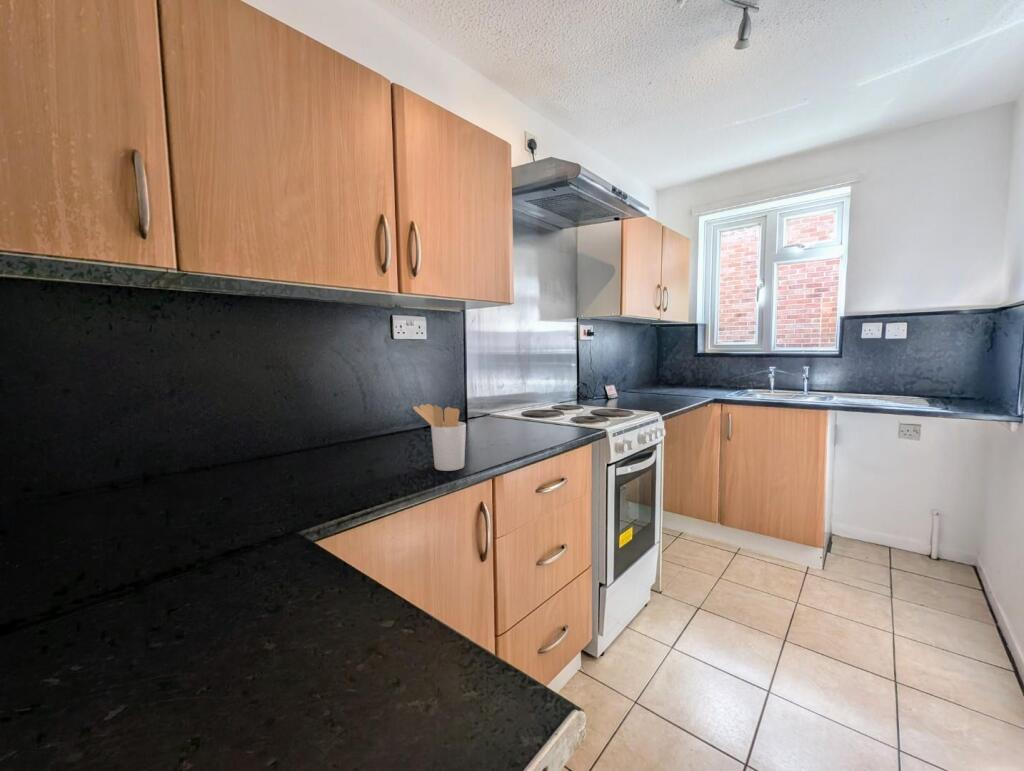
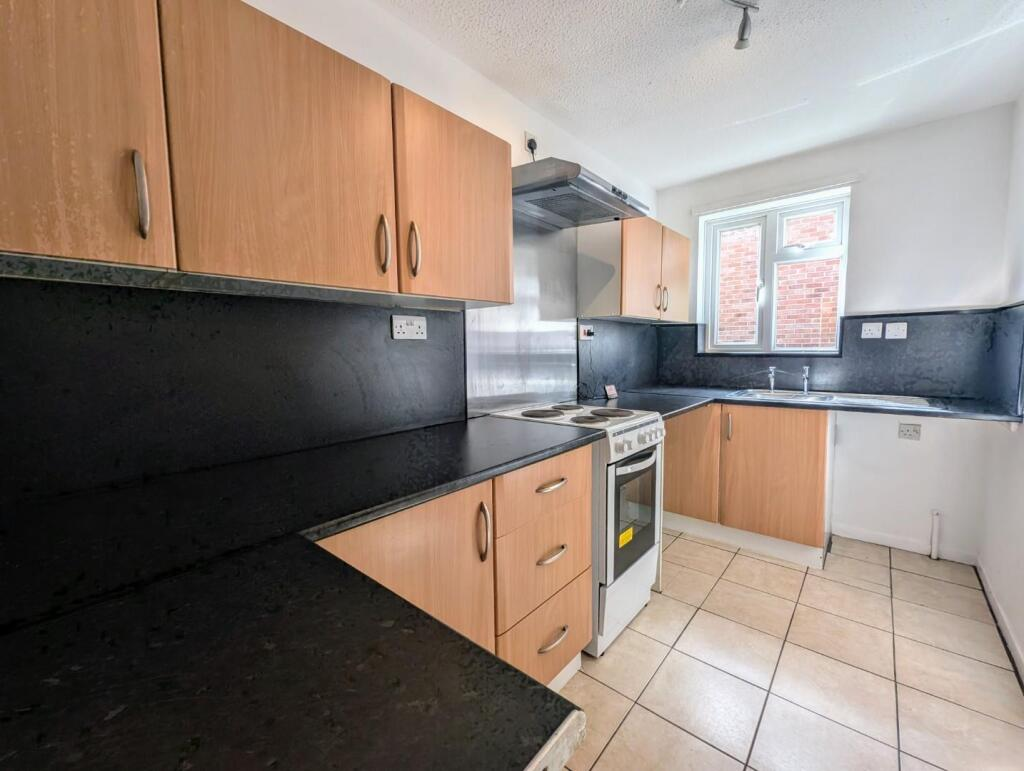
- utensil holder (440, 434)
